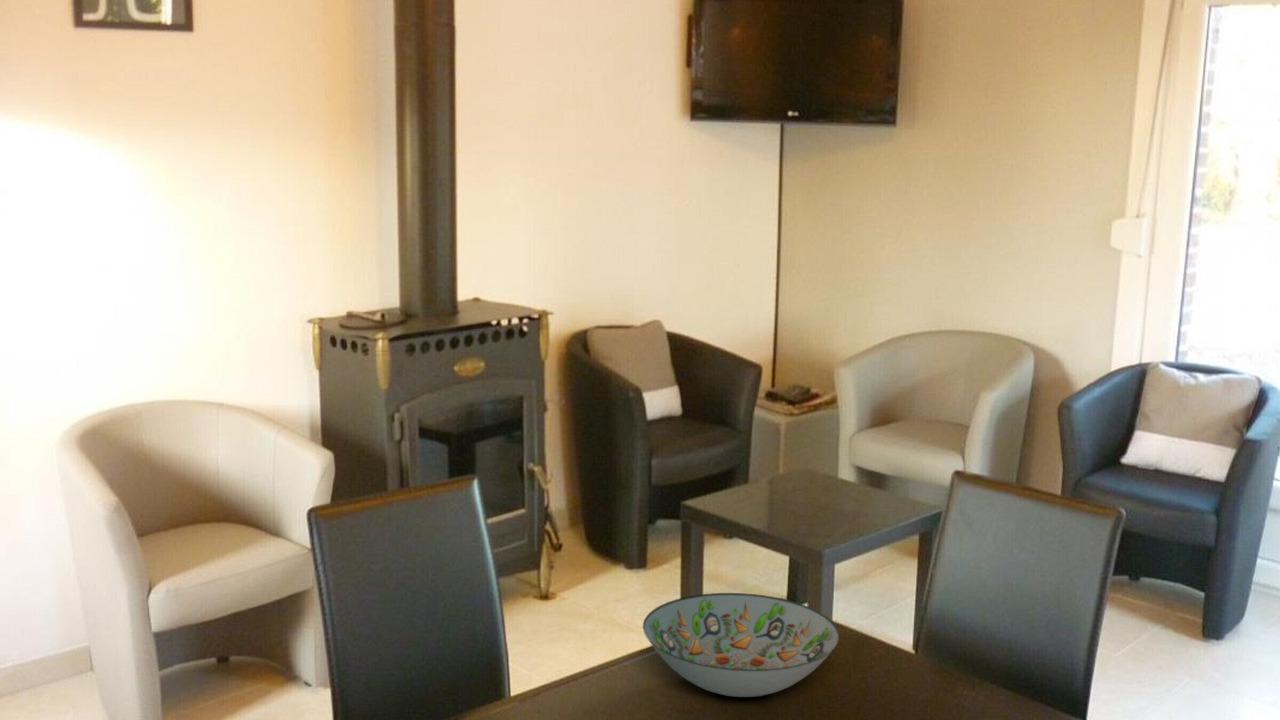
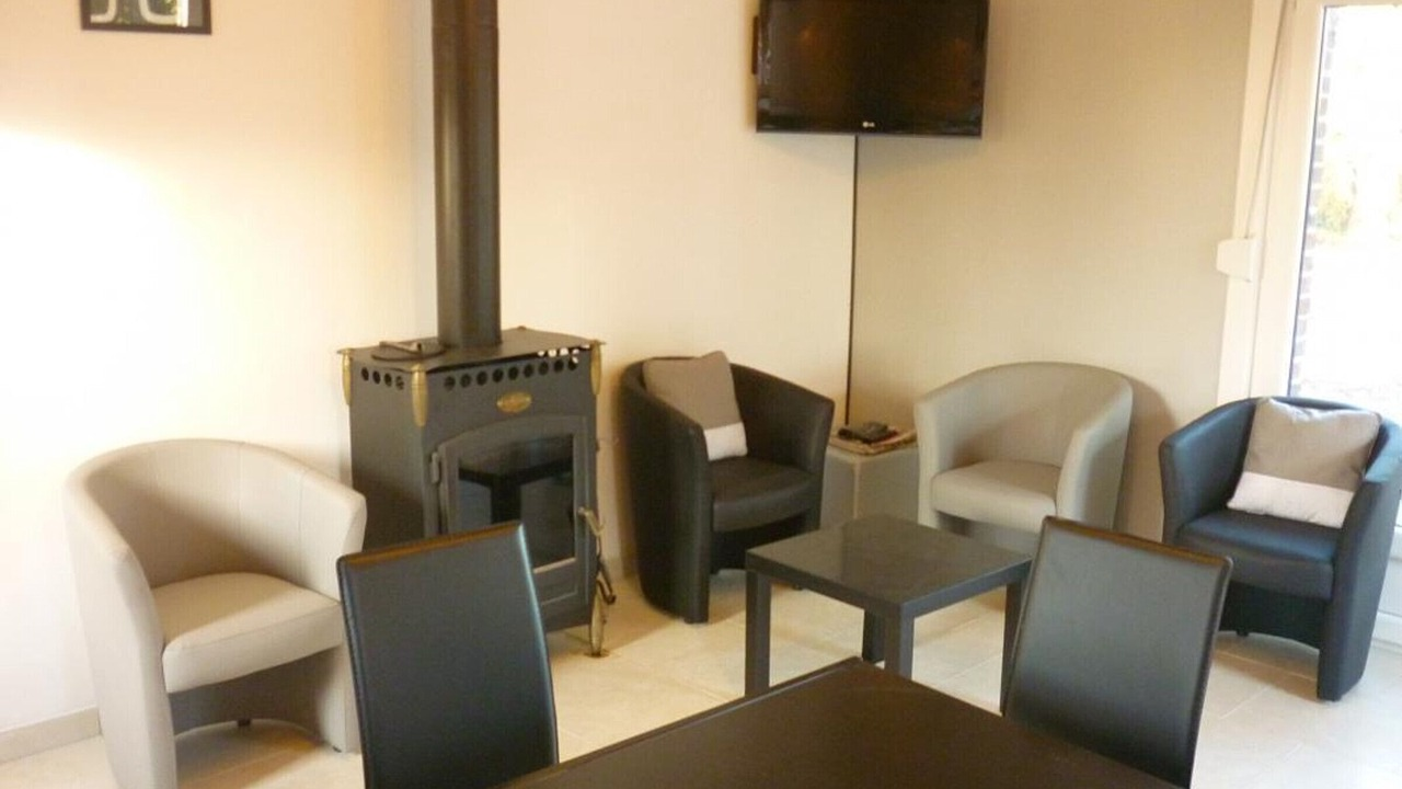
- decorative bowl (739, 656)
